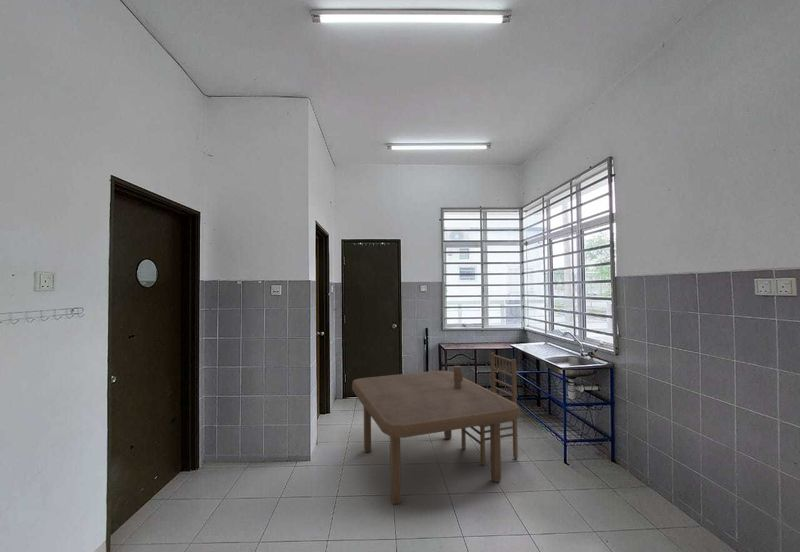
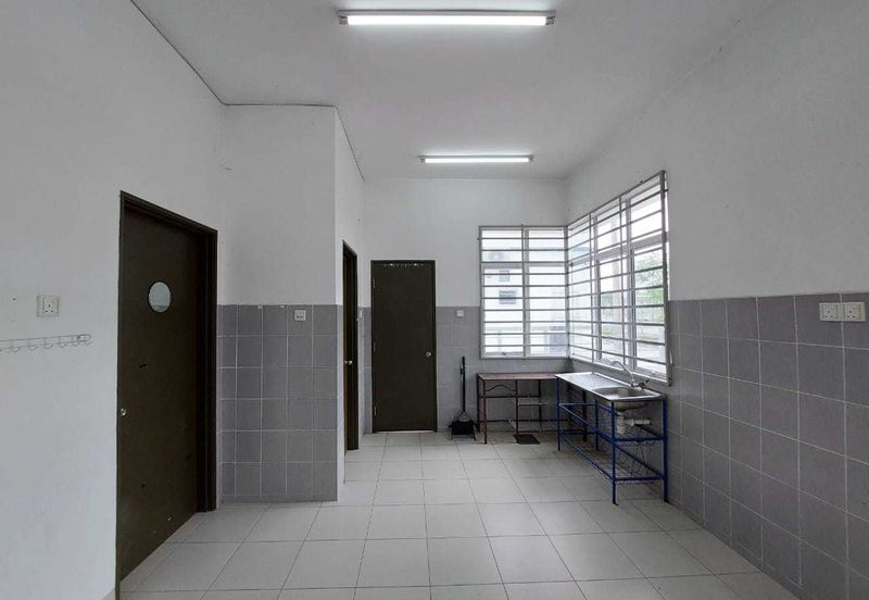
- dining table (440, 411)
